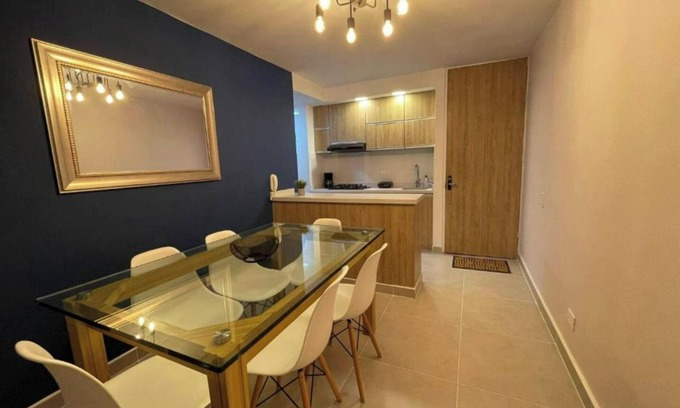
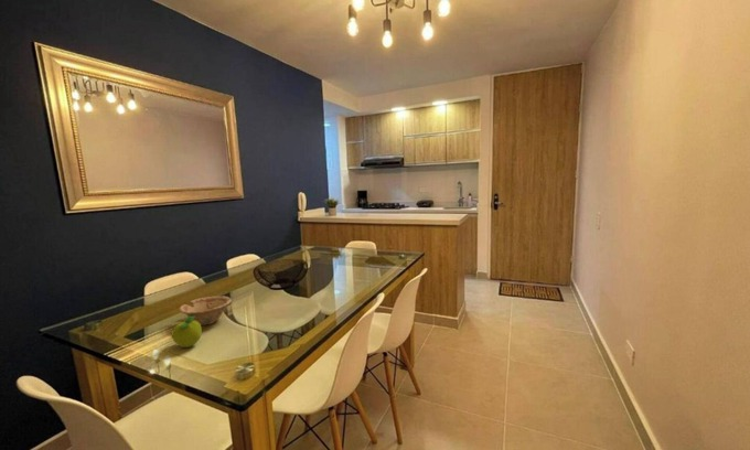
+ fruit (186, 332)
+ dish (207, 311)
